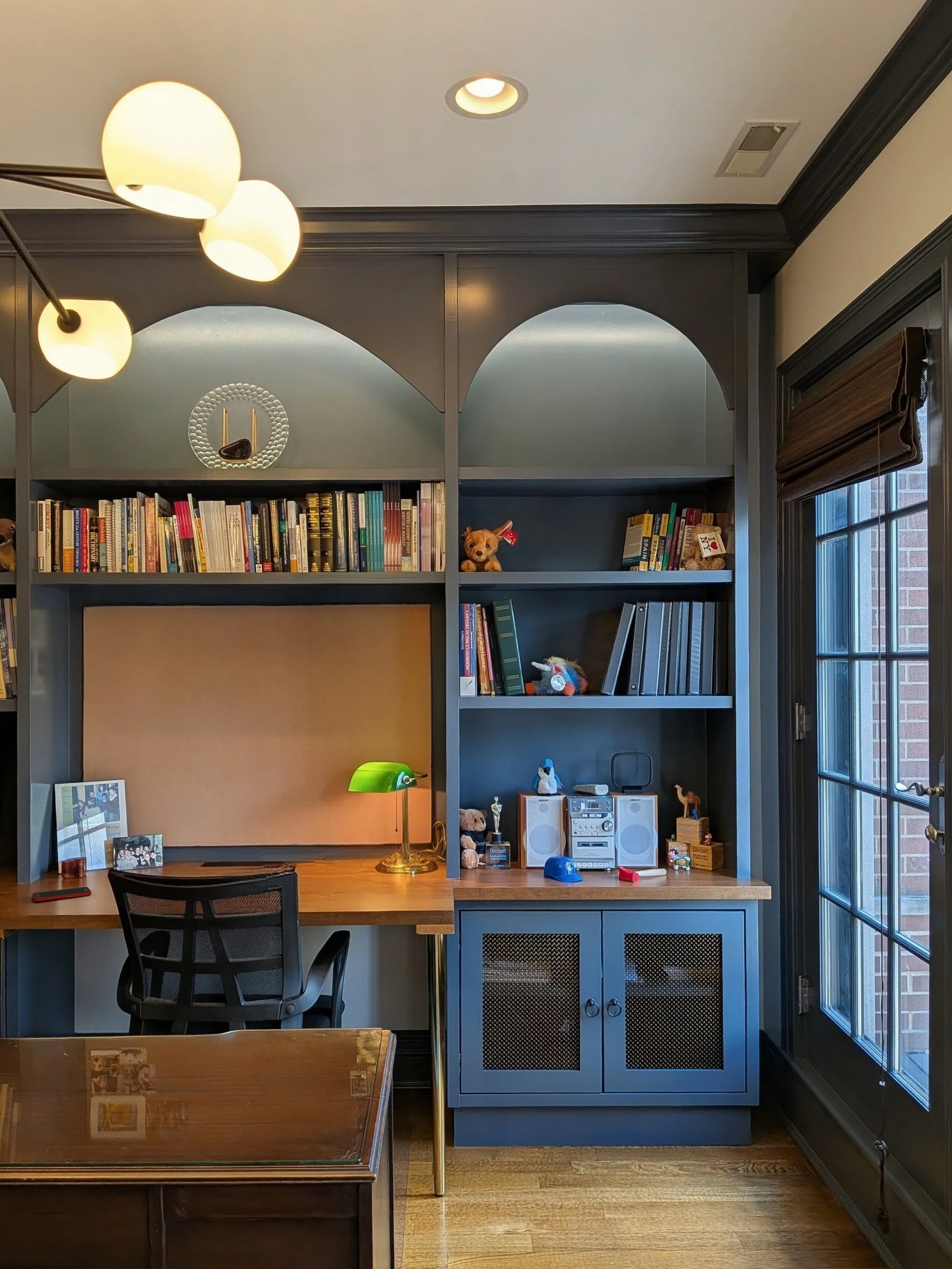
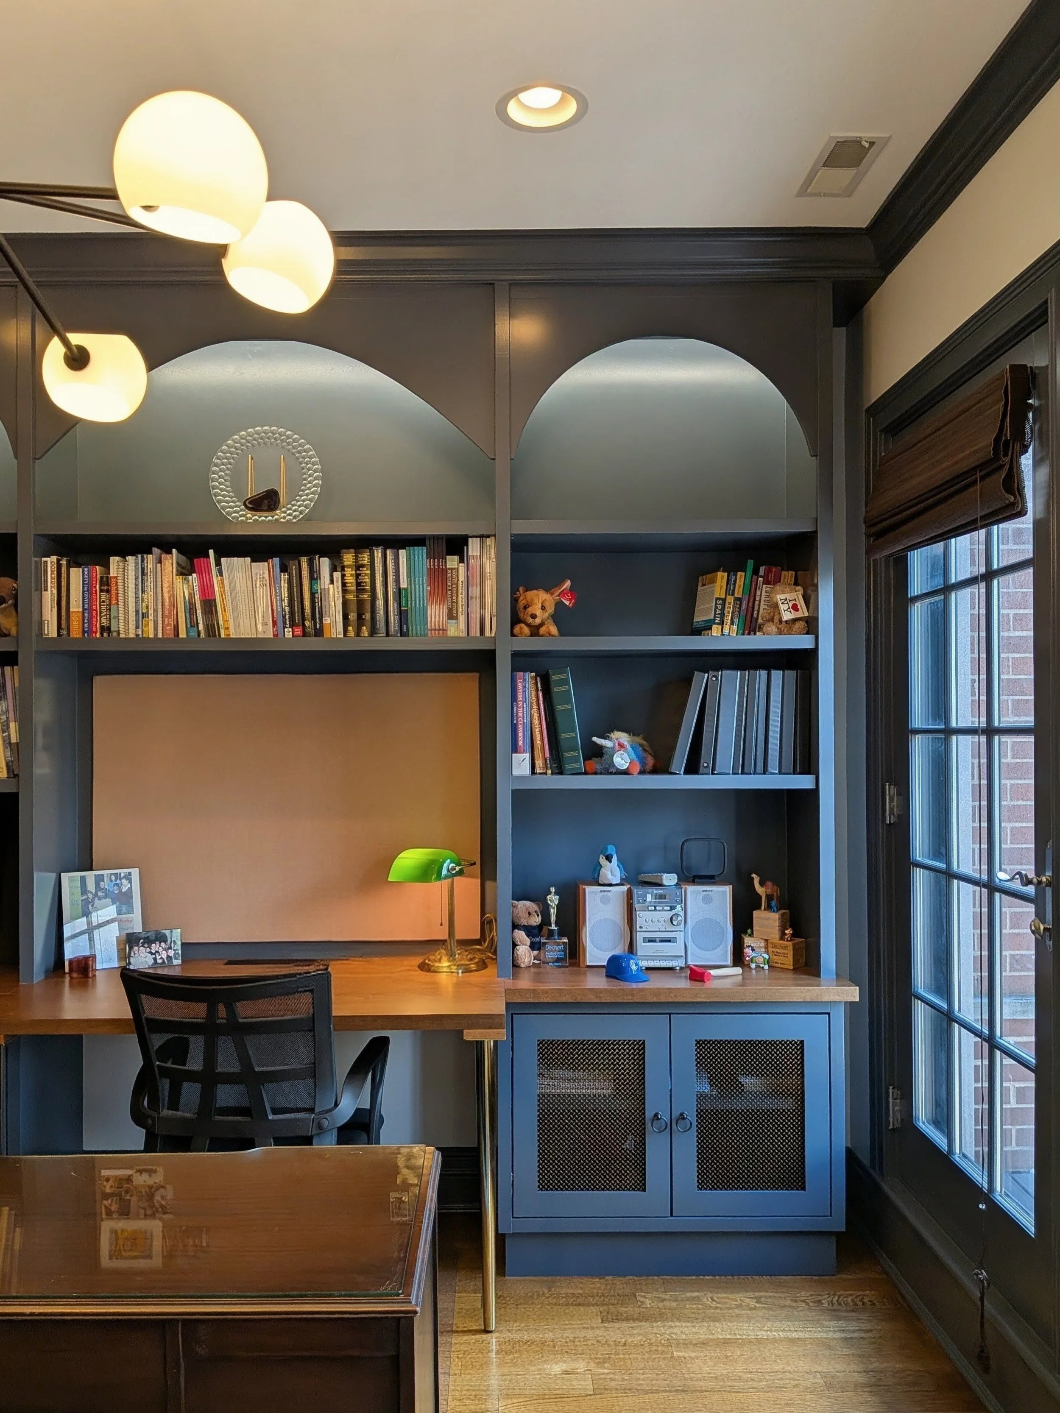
- cell phone (62, 894)
